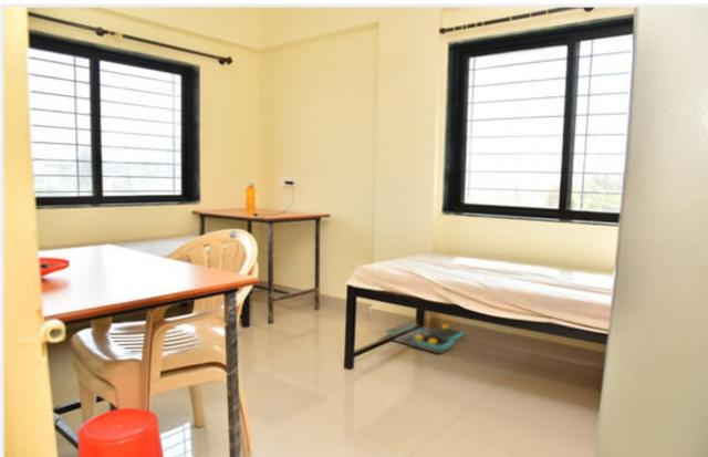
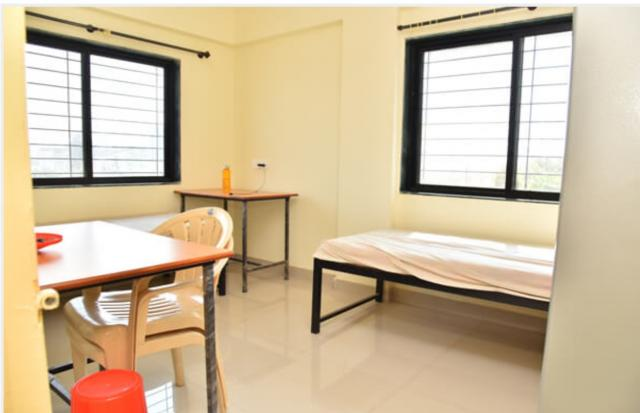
- storage bin (428, 332)
